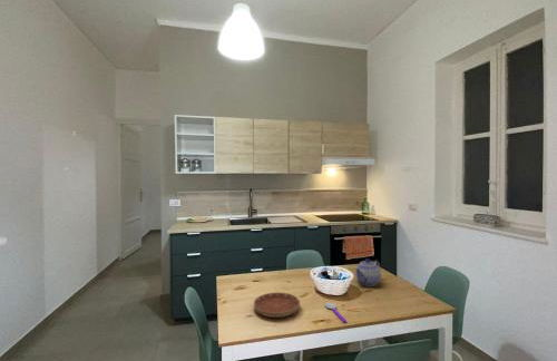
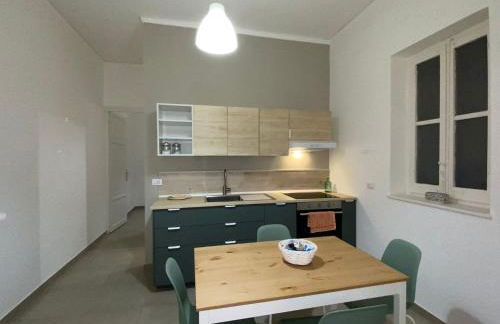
- saucer (276, 304)
- teapot (368, 271)
- spoon (335, 311)
